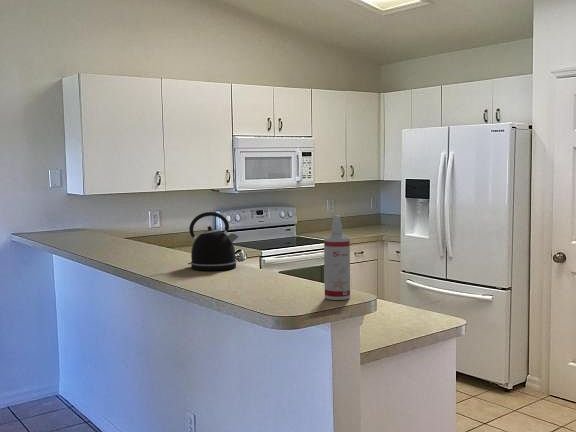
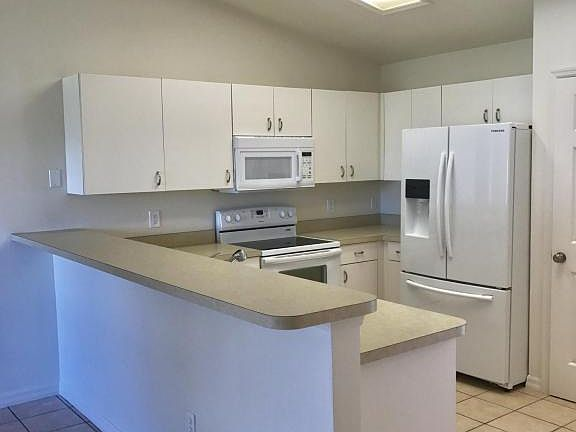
- kettle (212, 239)
- spray bottle (337, 256)
